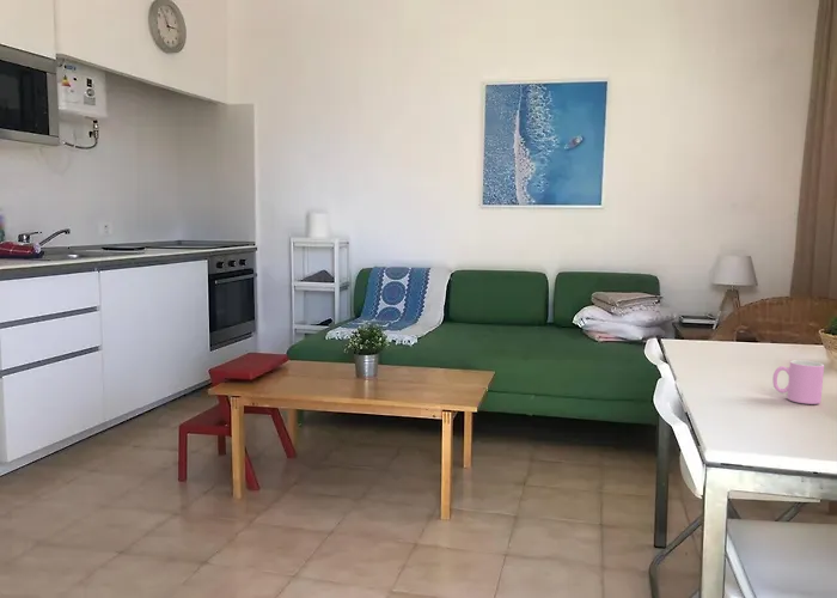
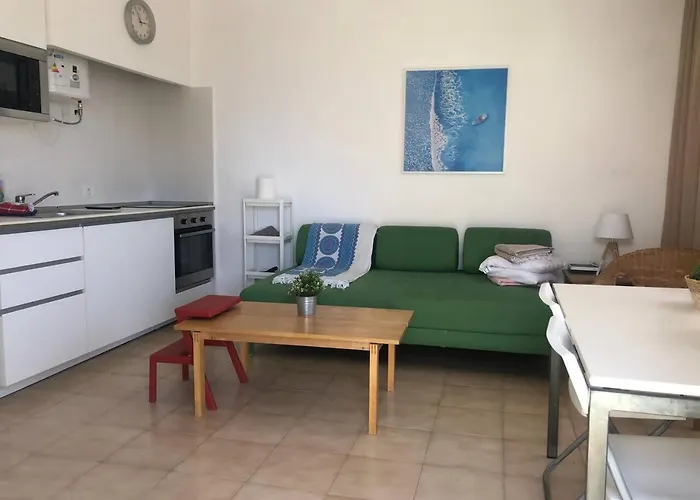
- cup (796, 380)
